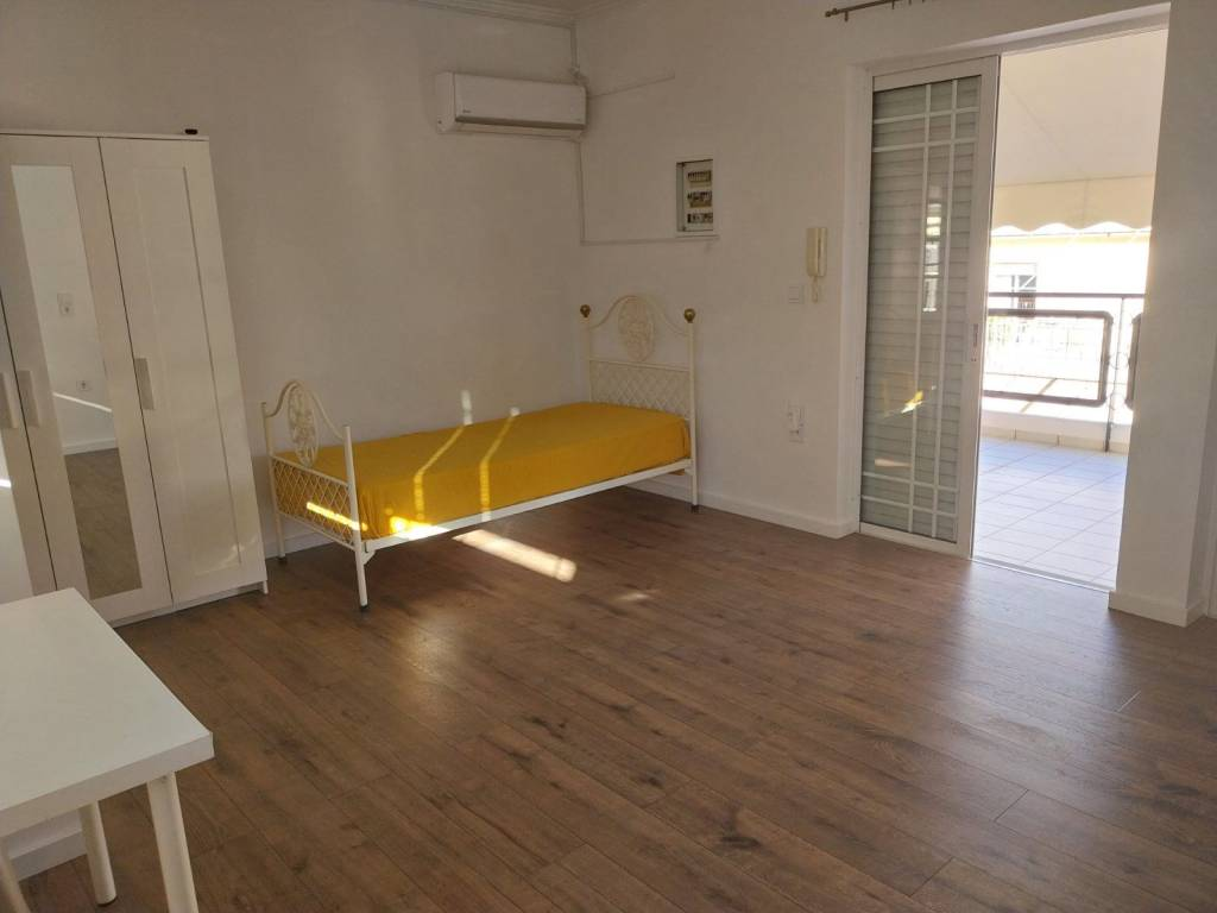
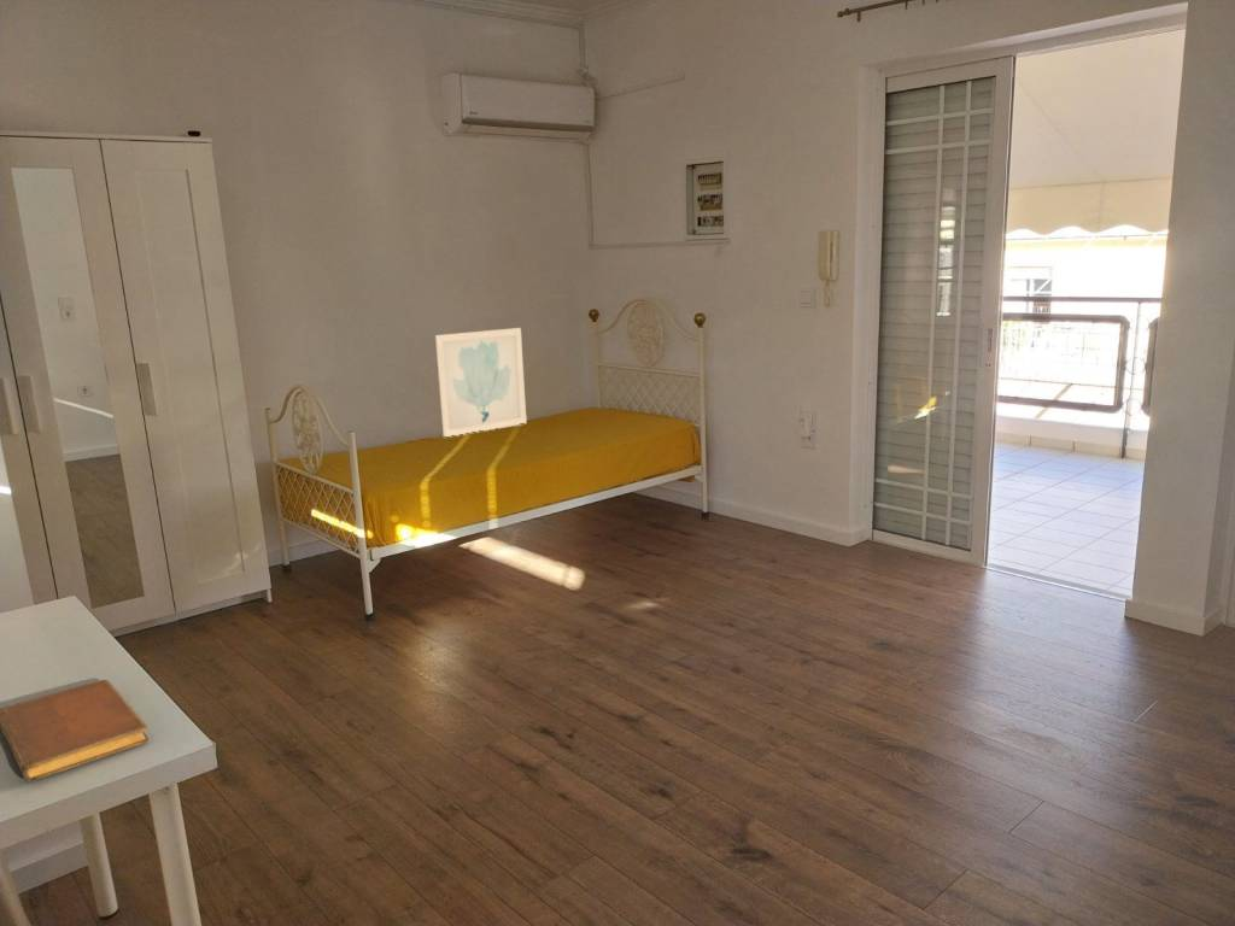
+ wall art (482, 381)
+ notebook (69, 725)
